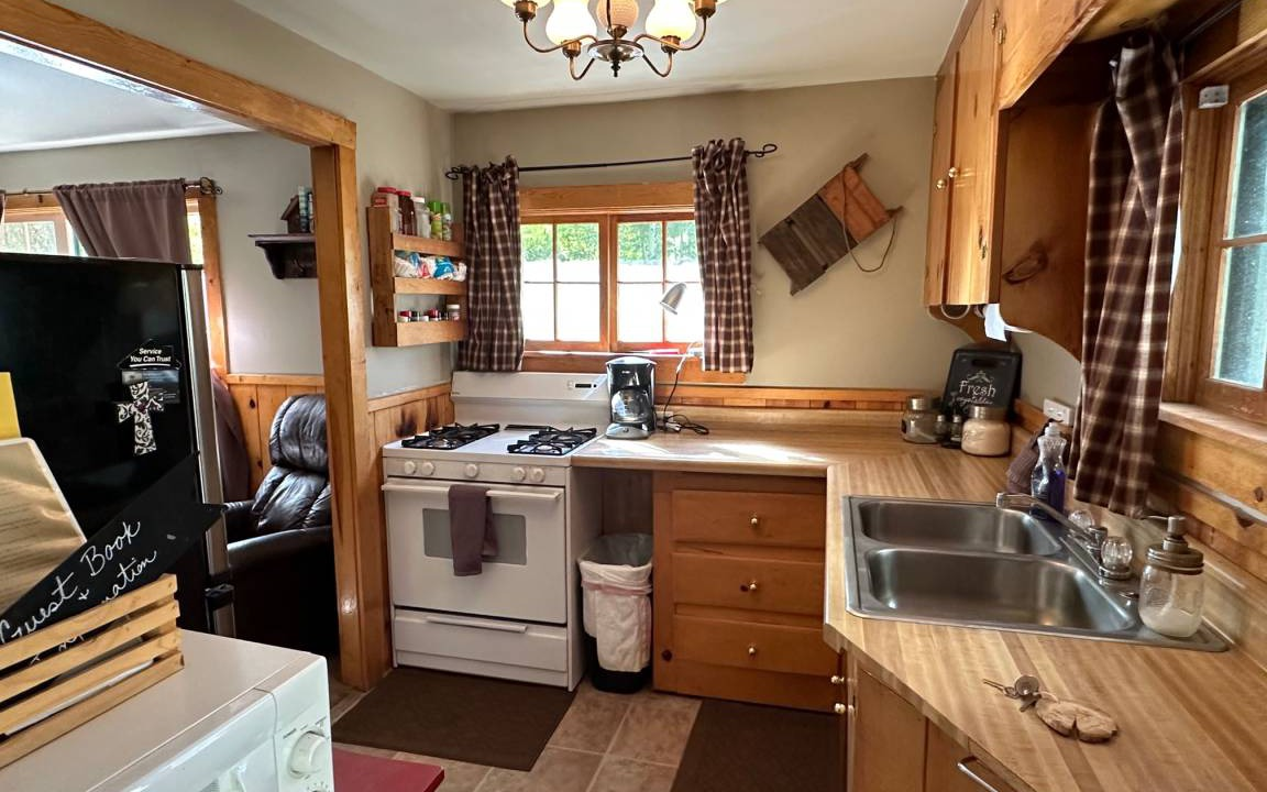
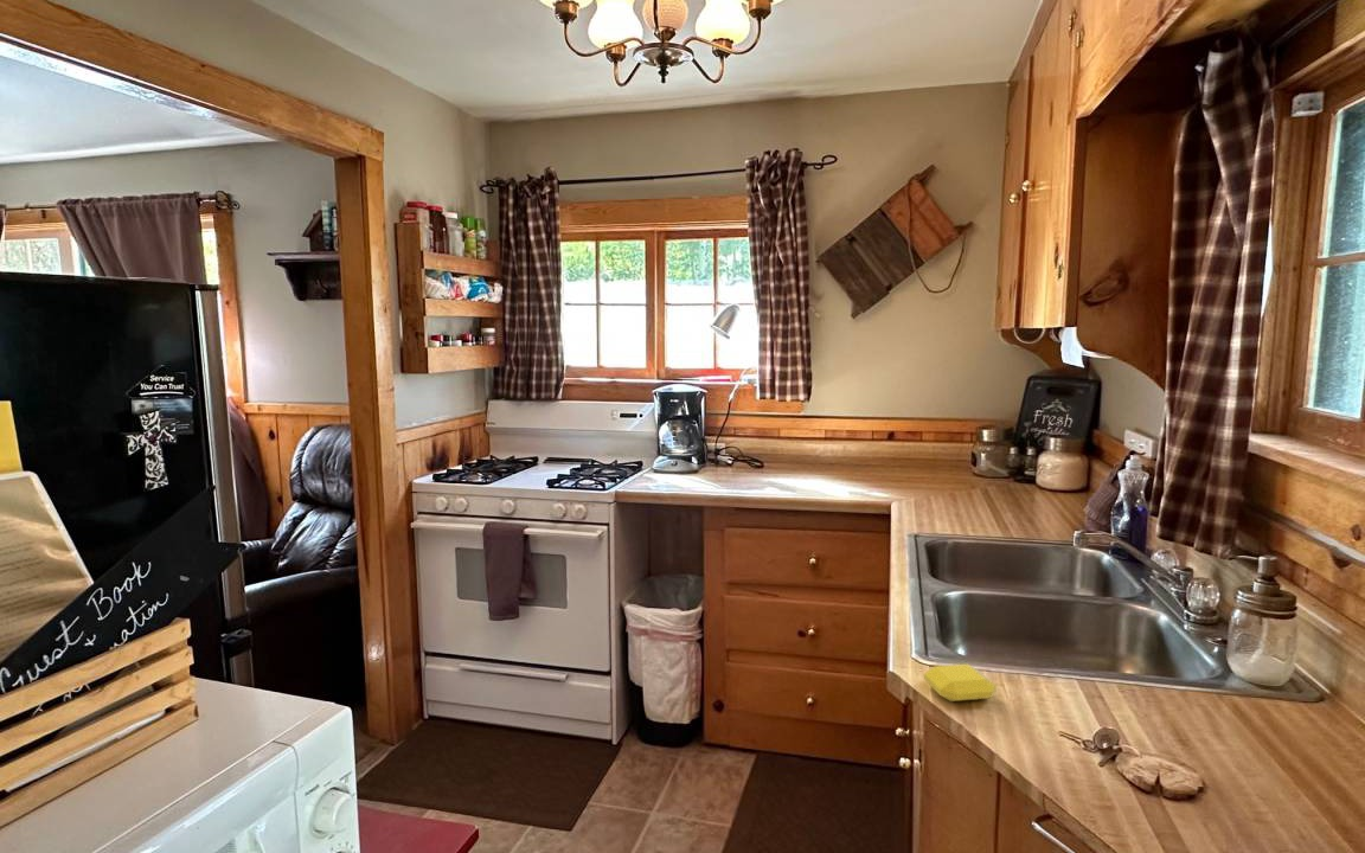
+ soap bar (959, 681)
